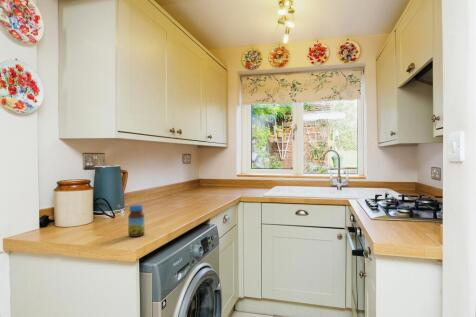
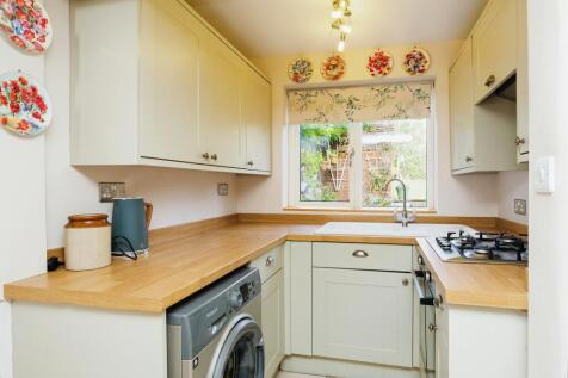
- jar (136, 220)
